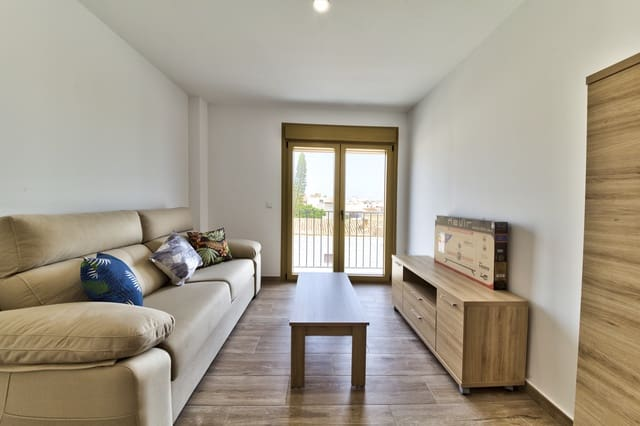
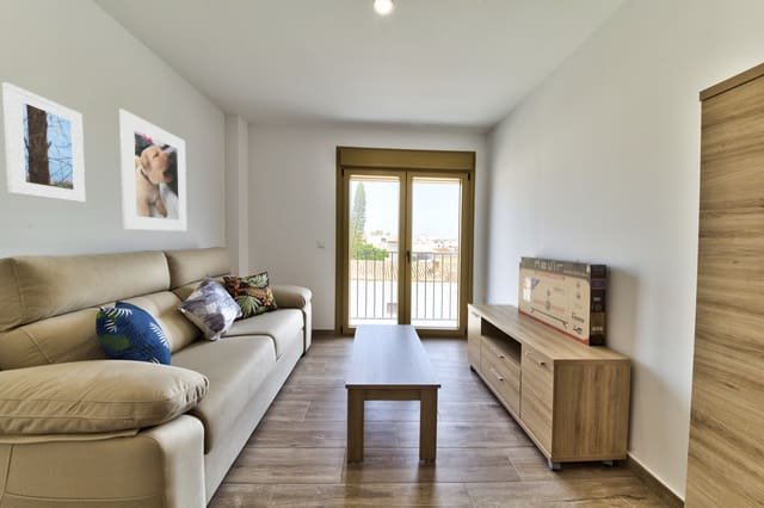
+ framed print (48, 149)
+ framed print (158, 179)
